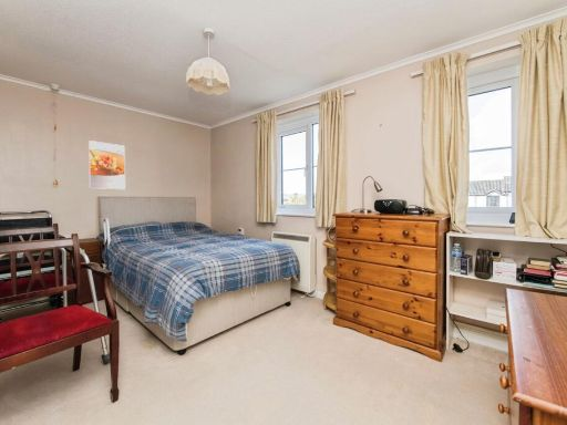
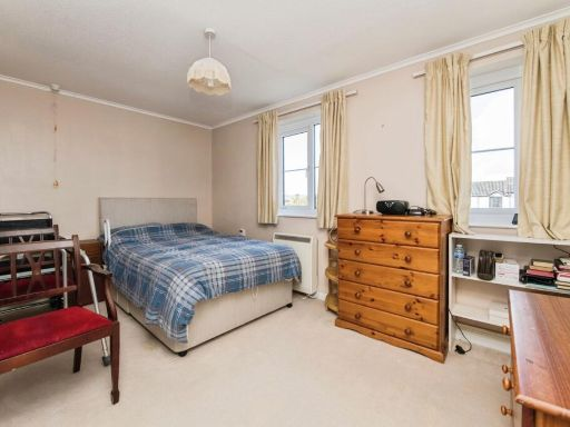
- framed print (107, 166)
